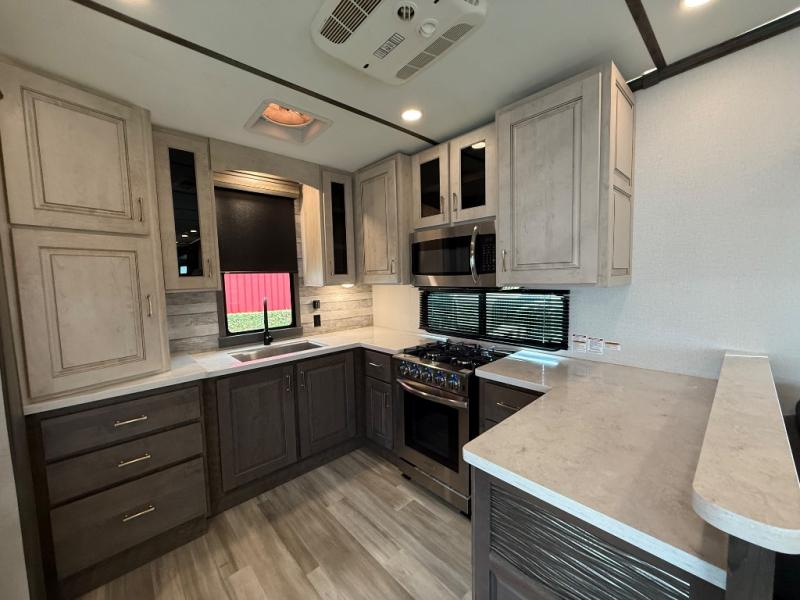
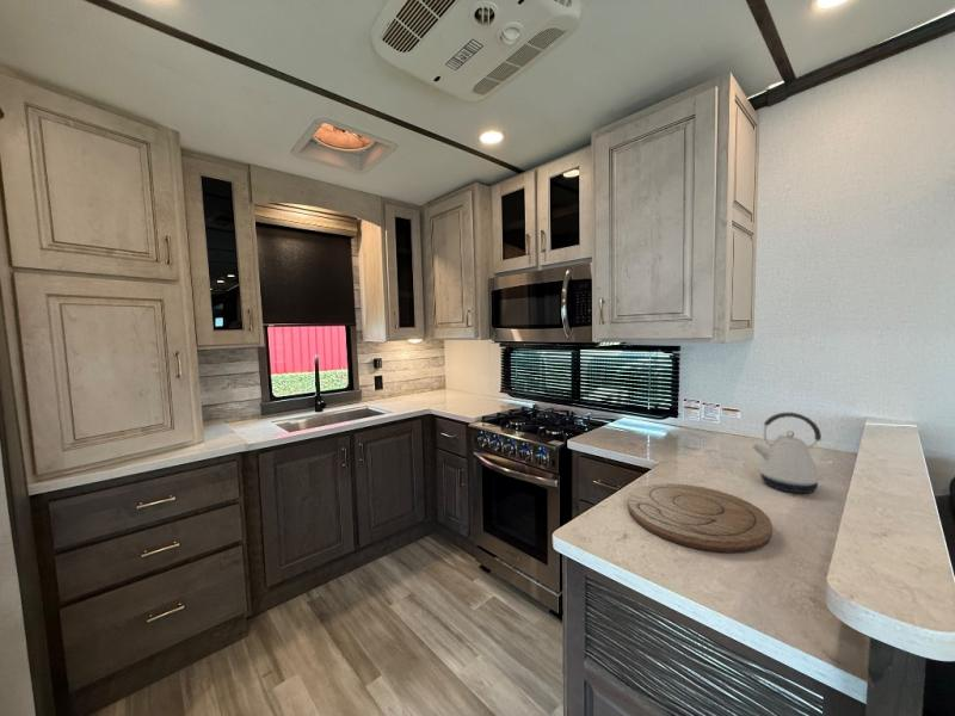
+ cutting board (694, 512)
+ kettle (787, 449)
